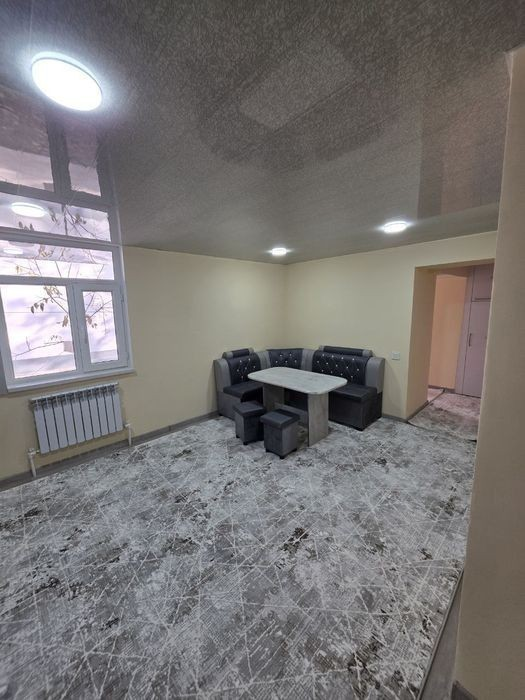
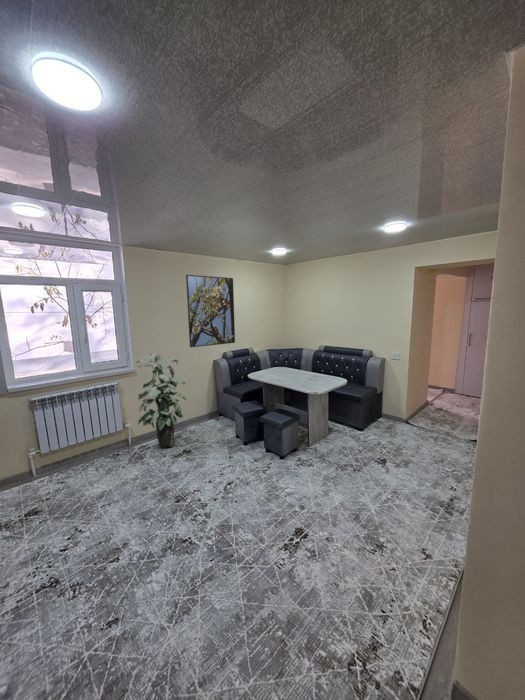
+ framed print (212, 311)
+ indoor plant (161, 399)
